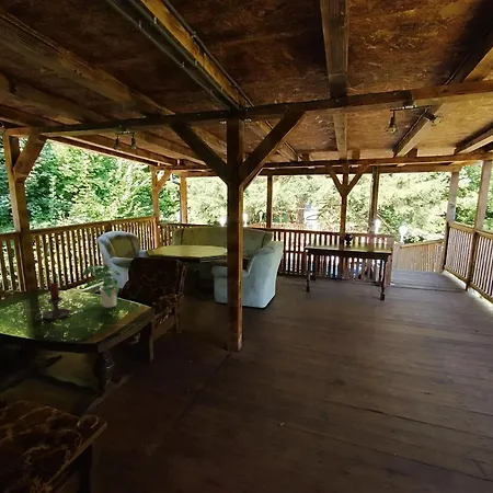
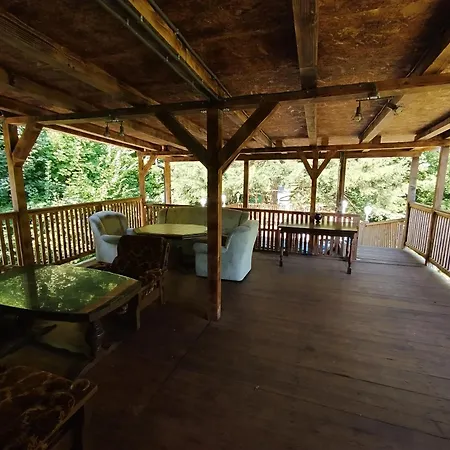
- potted plant (104, 285)
- candle holder (50, 300)
